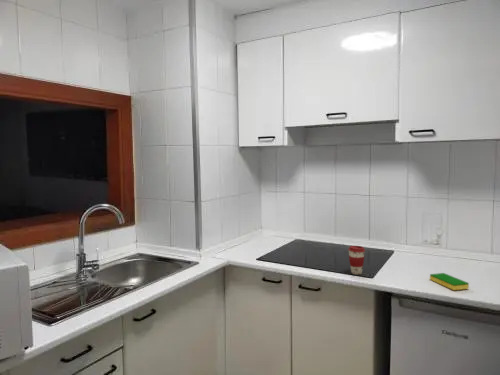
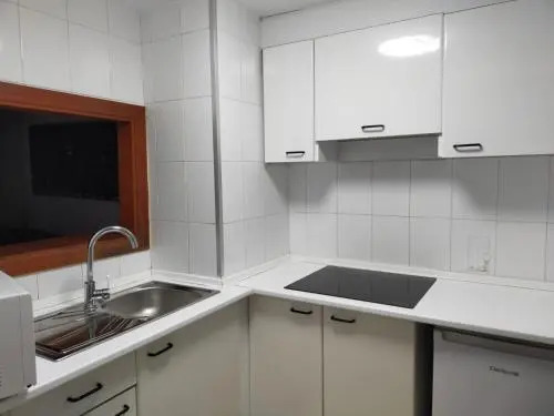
- coffee cup (356, 260)
- dish sponge (448, 281)
